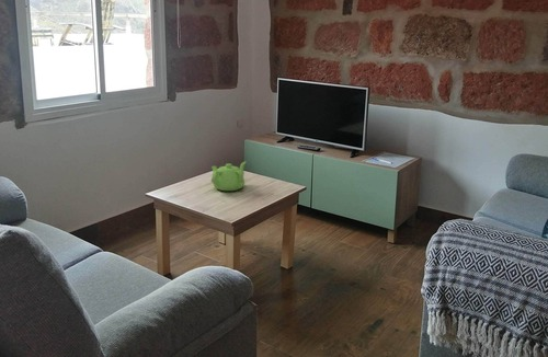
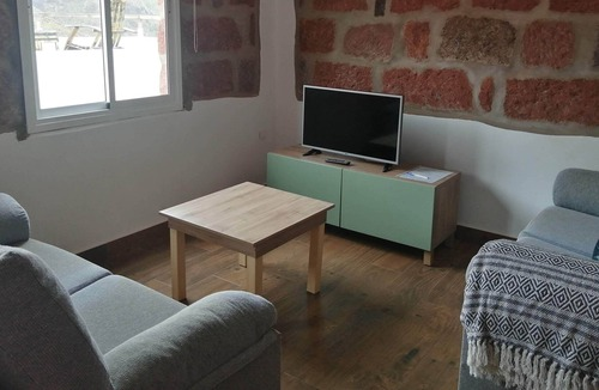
- teapot (228, 175)
